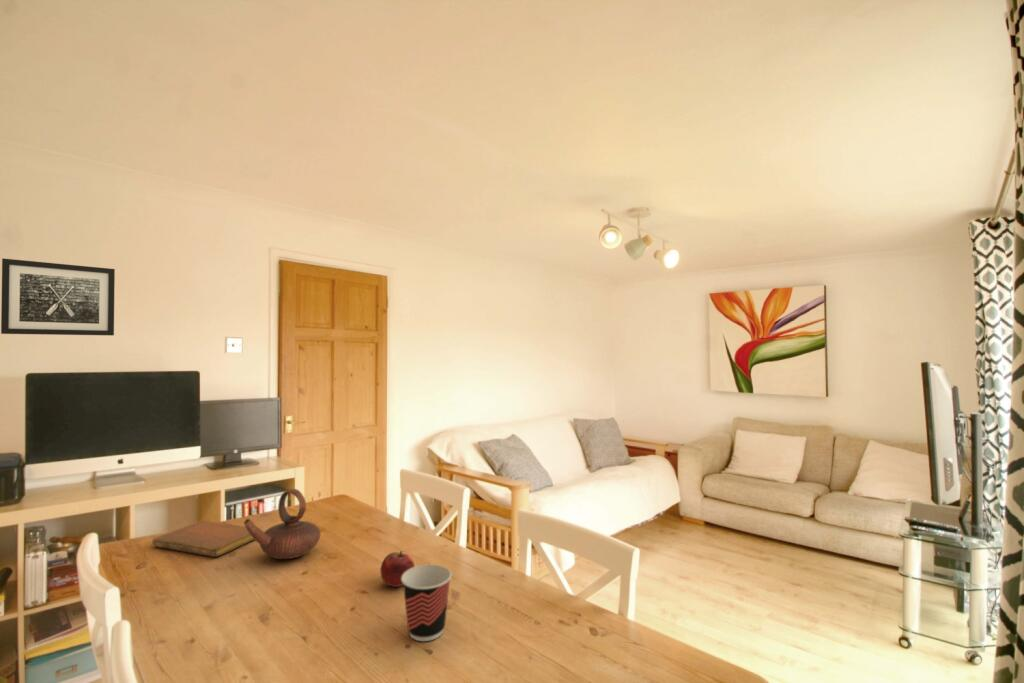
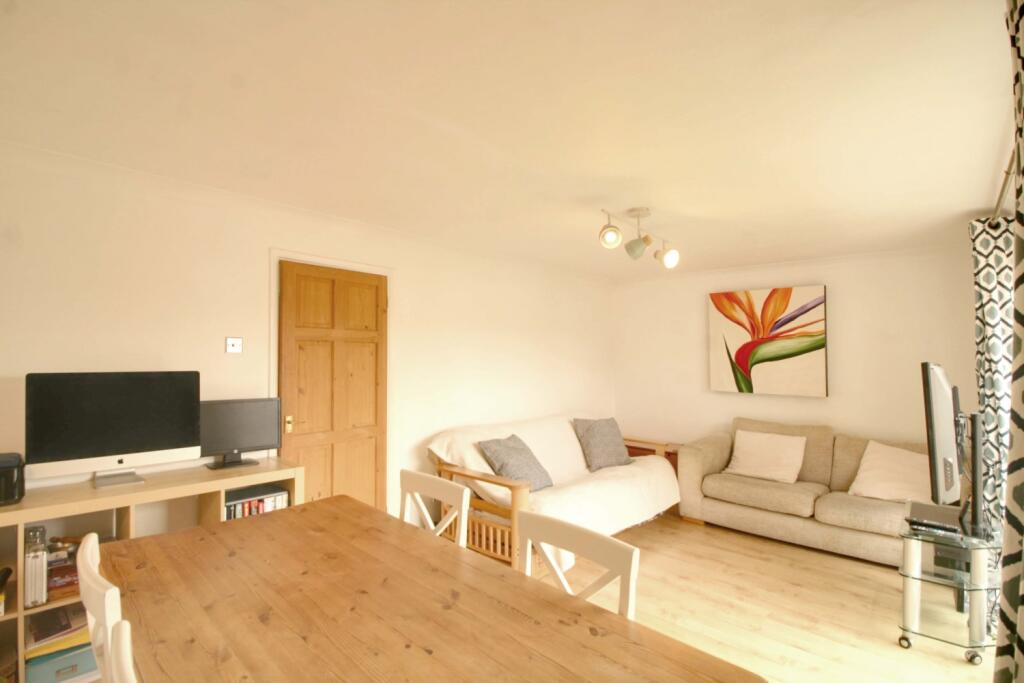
- notebook (208, 537)
- cup (426, 603)
- fruit (397, 567)
- wall art (61, 299)
- teapot (282, 525)
